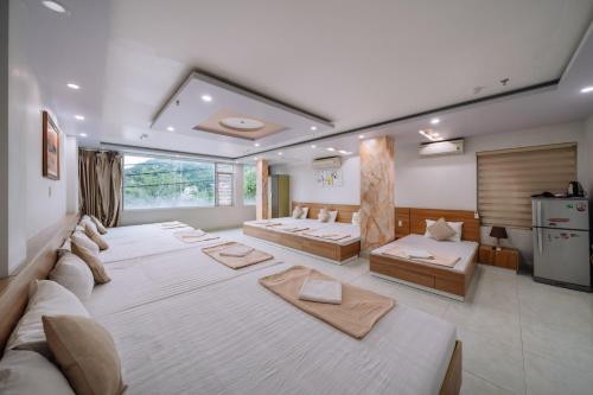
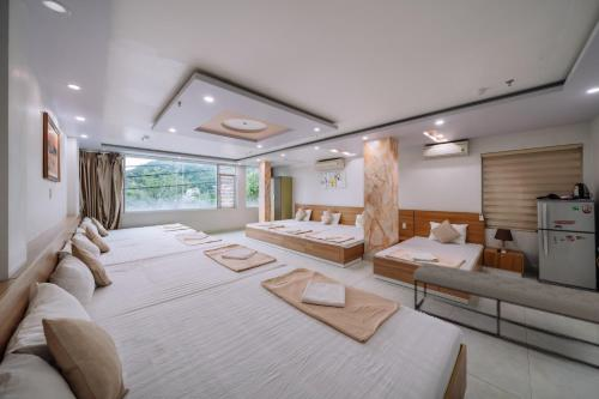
+ bench (498, 303)
